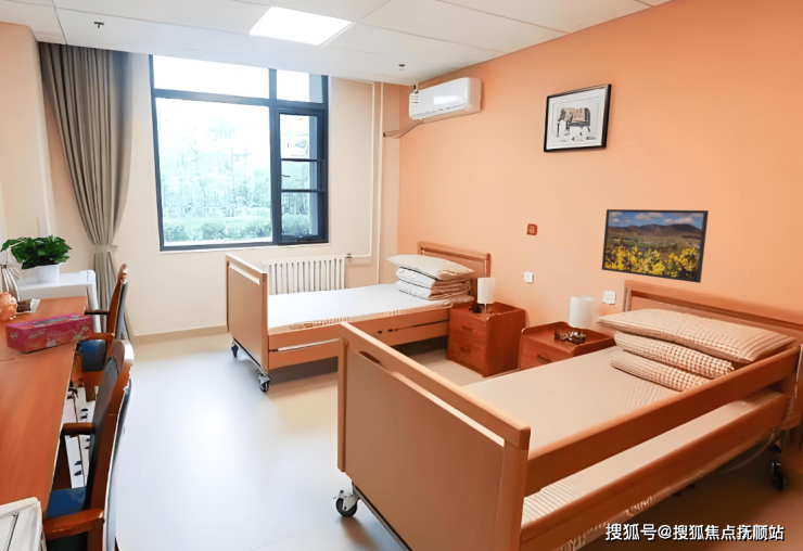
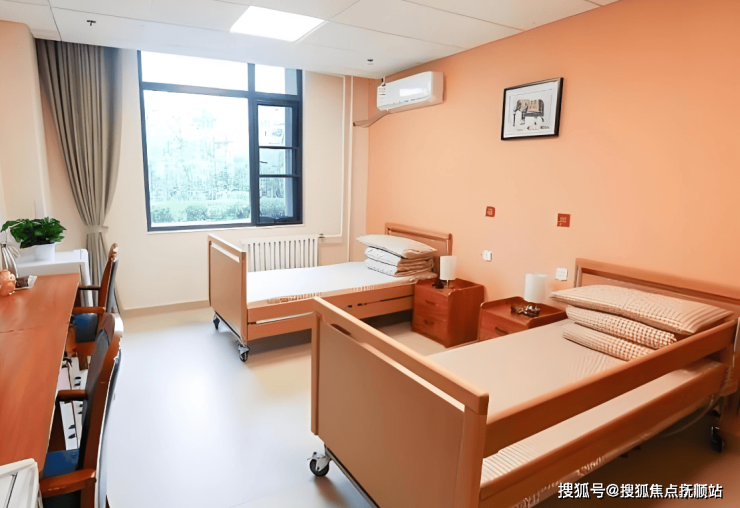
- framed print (649, 243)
- tissue box (51, 331)
